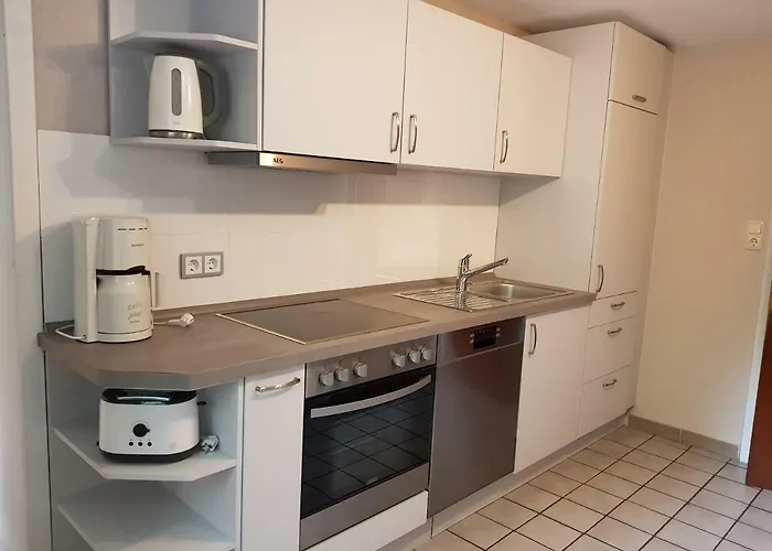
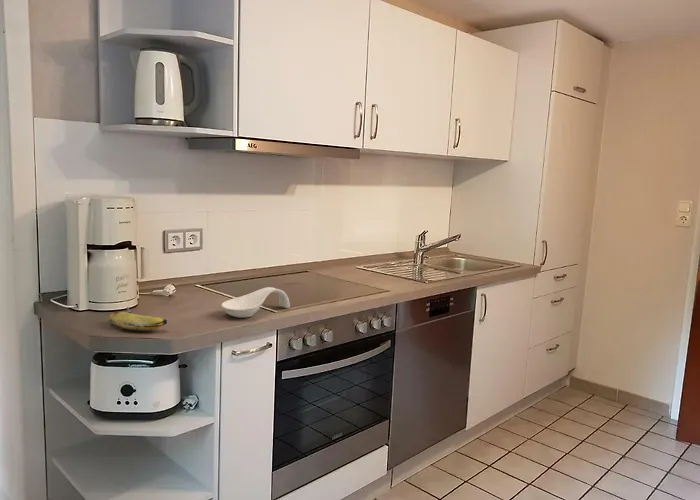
+ fruit (132, 317)
+ spoon rest (256, 301)
